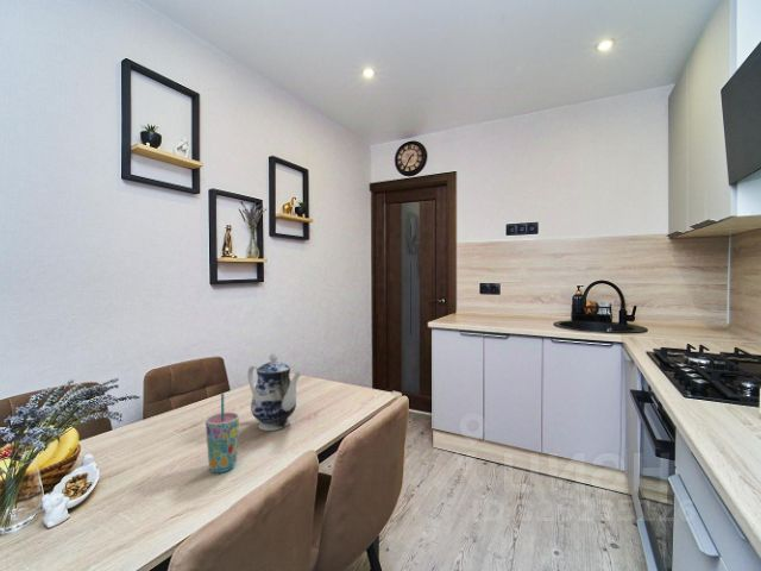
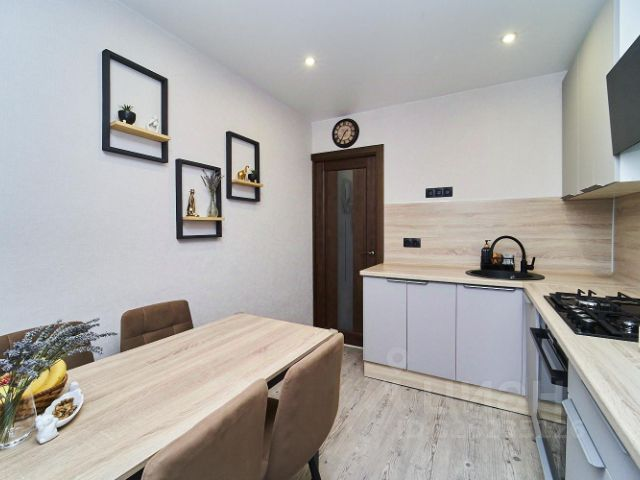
- cup (222, 429)
- teapot (273, 388)
